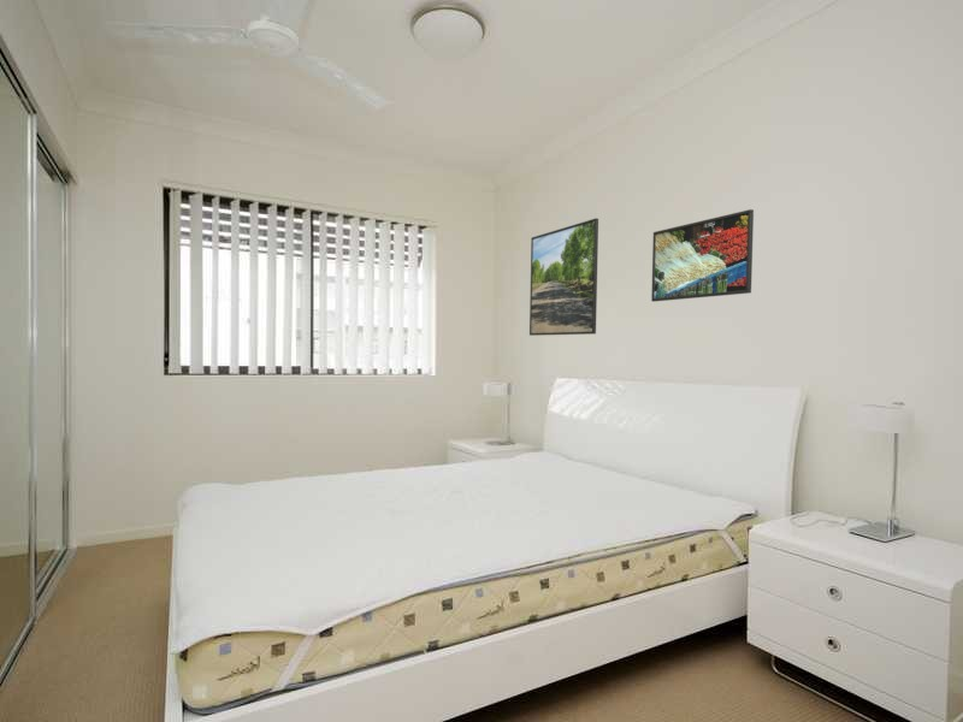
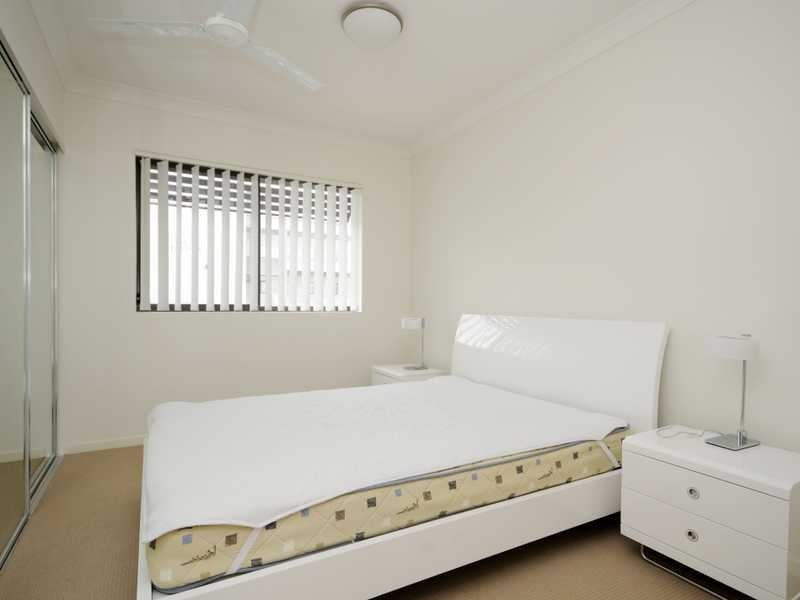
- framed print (561, 282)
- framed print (697, 259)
